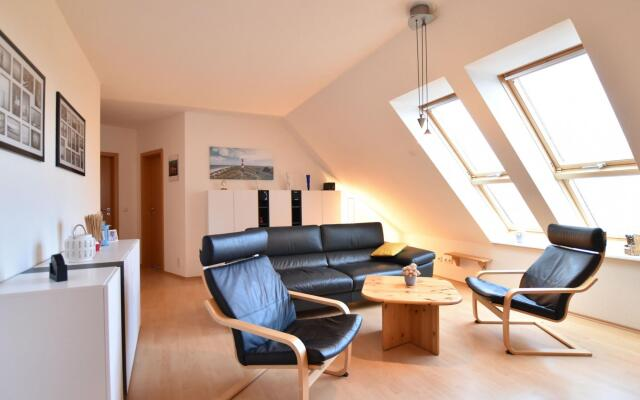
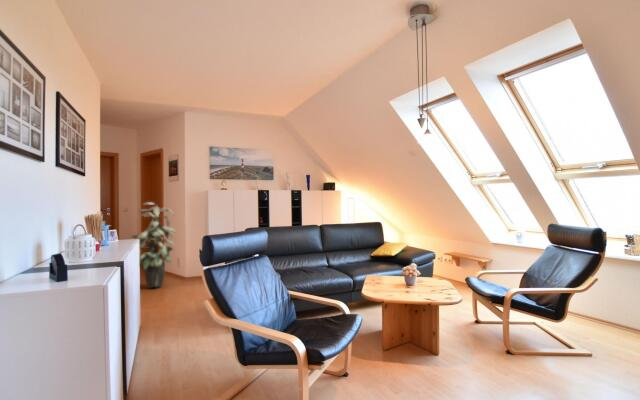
+ indoor plant (153, 244)
